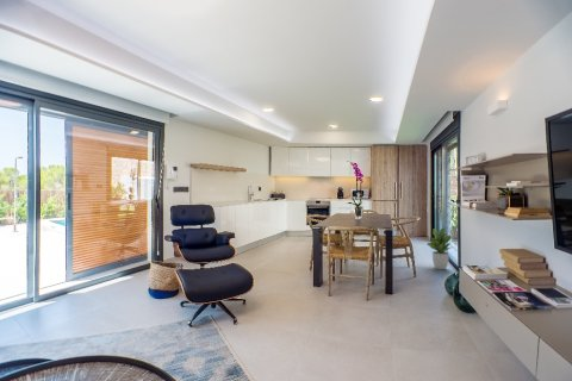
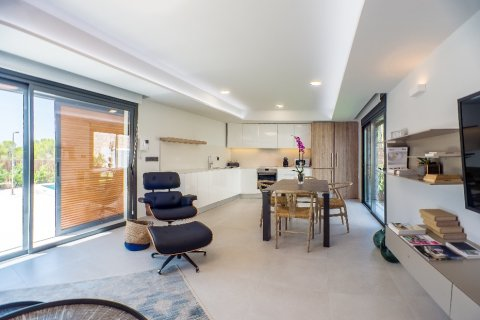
- potted plant (439, 248)
